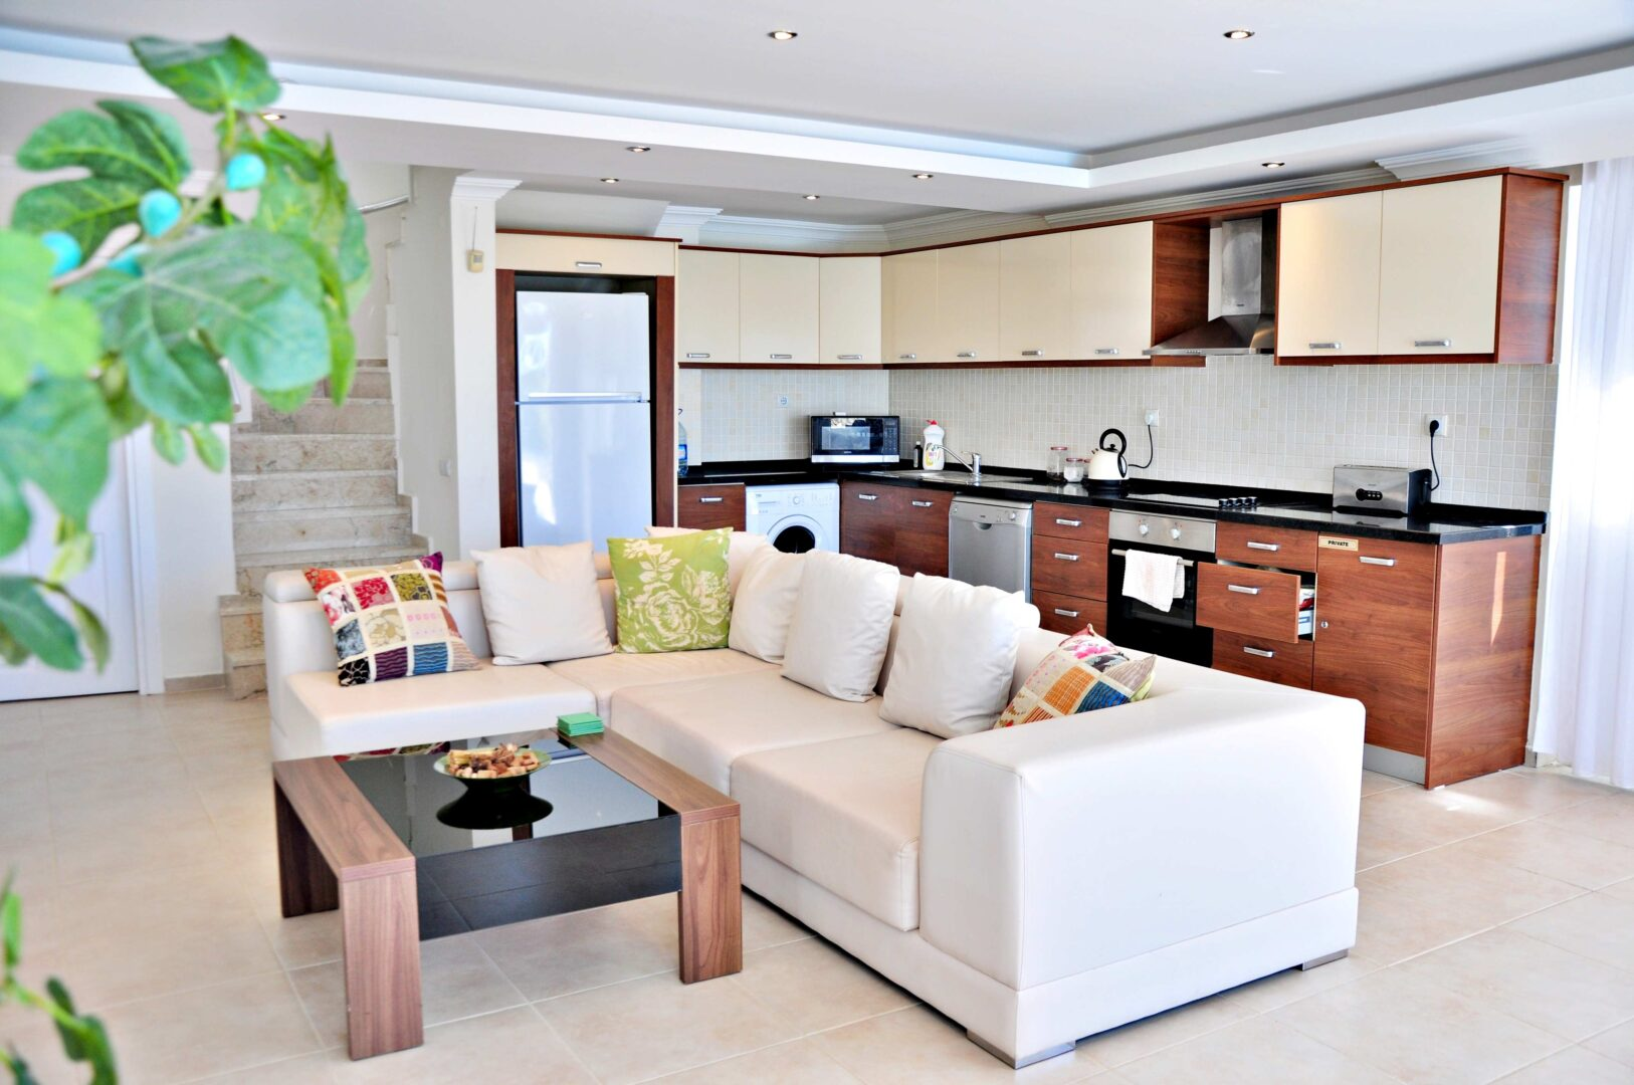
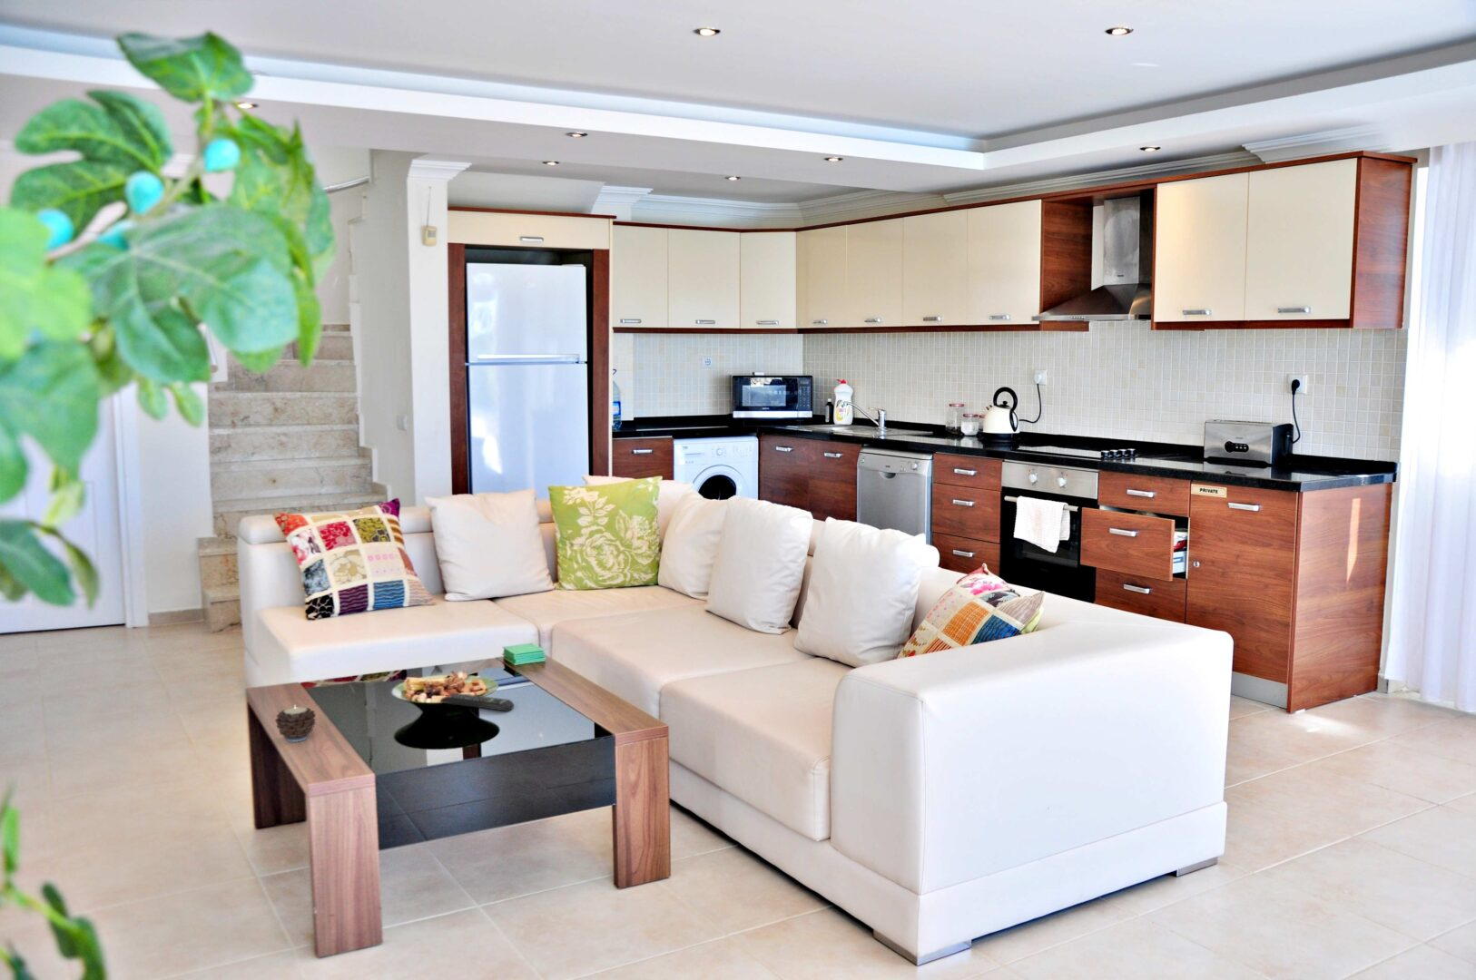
+ remote control (477, 701)
+ candle (295, 722)
